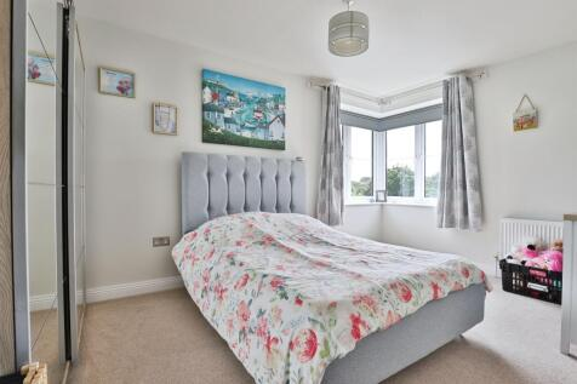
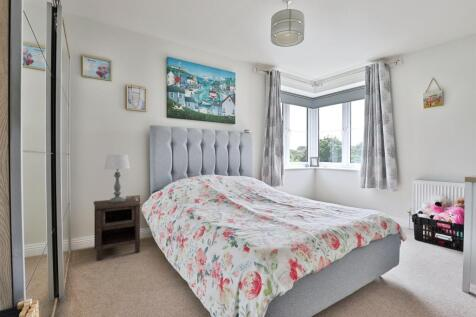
+ table lamp (117, 178)
+ nightstand (116, 226)
